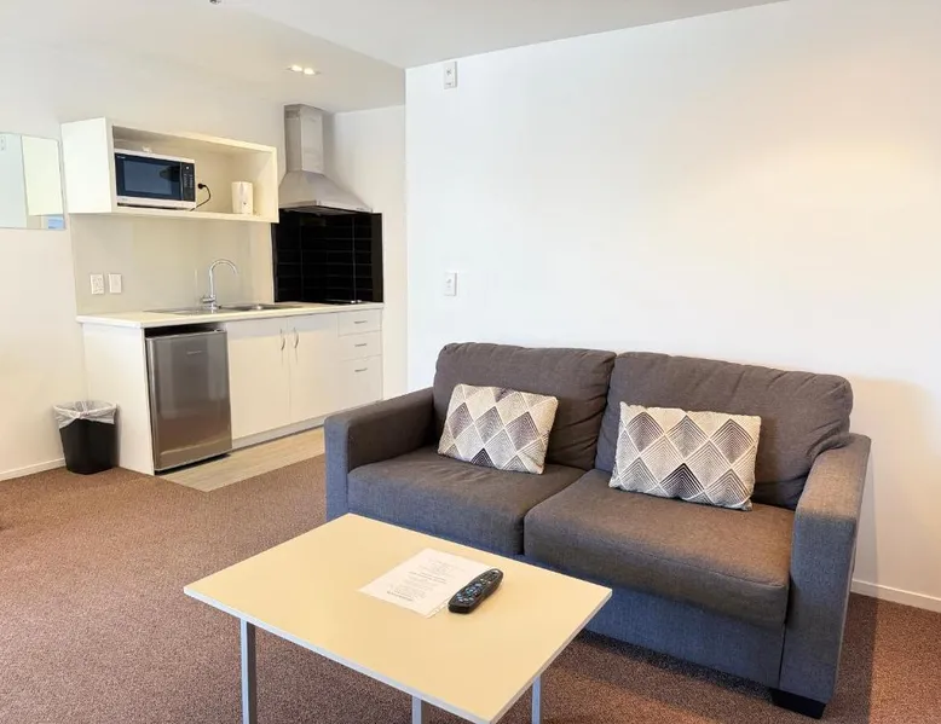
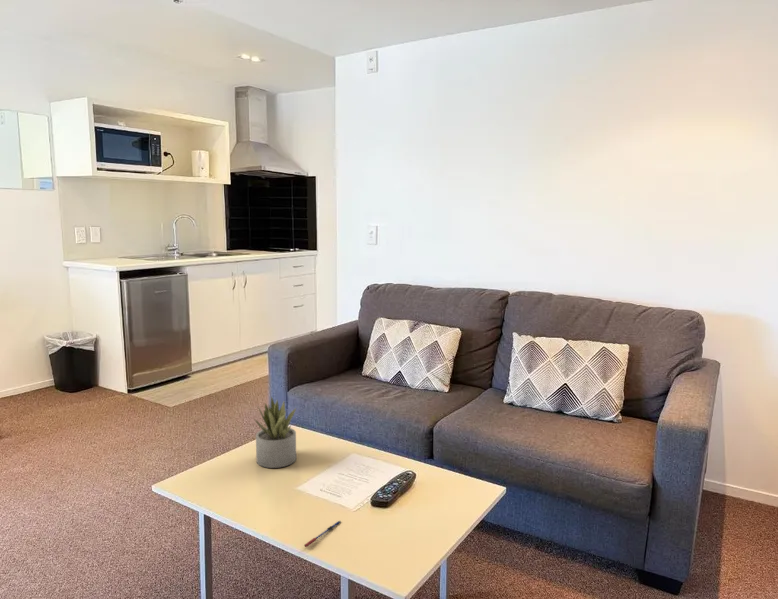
+ succulent plant (275, 429)
+ pen (323, 532)
